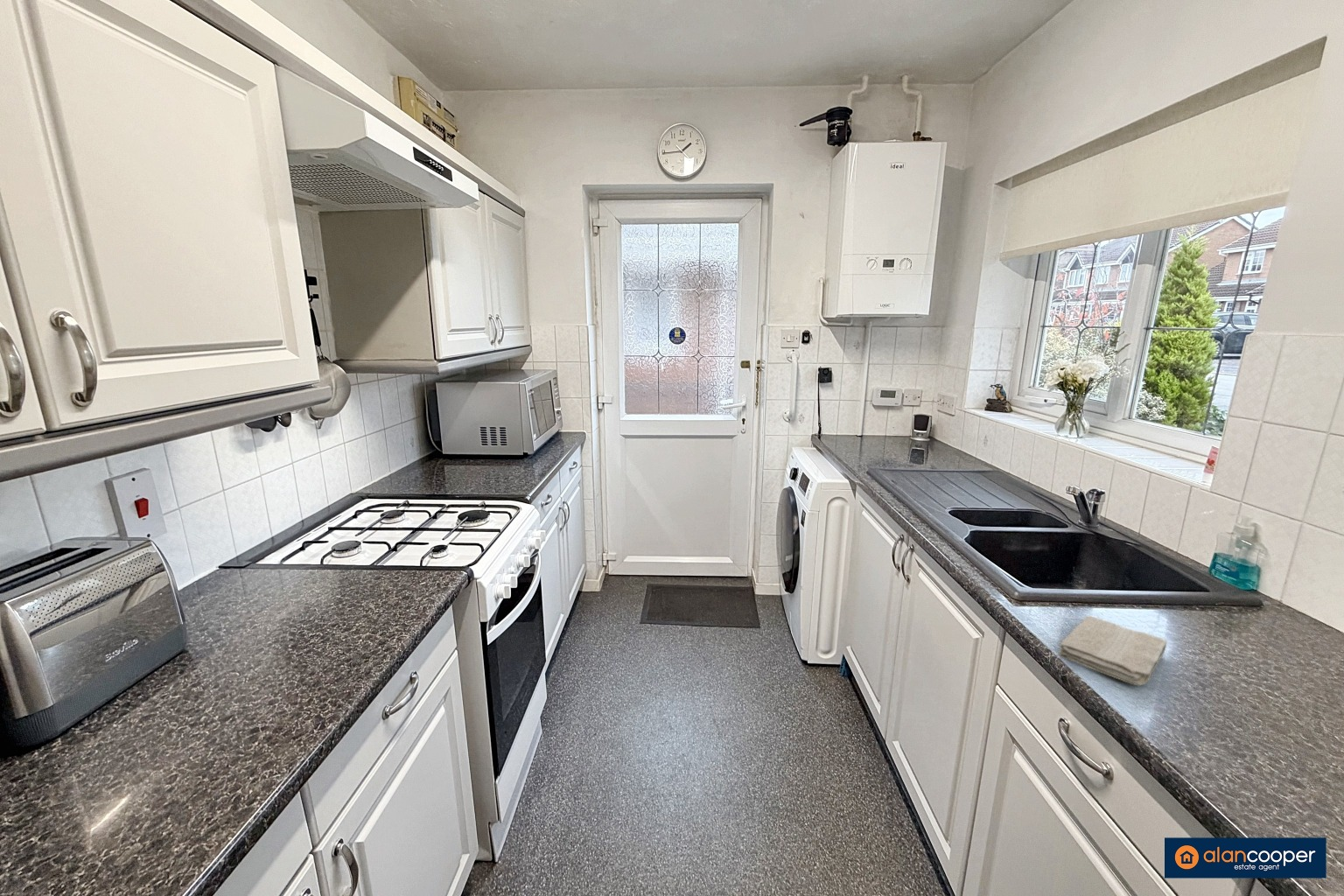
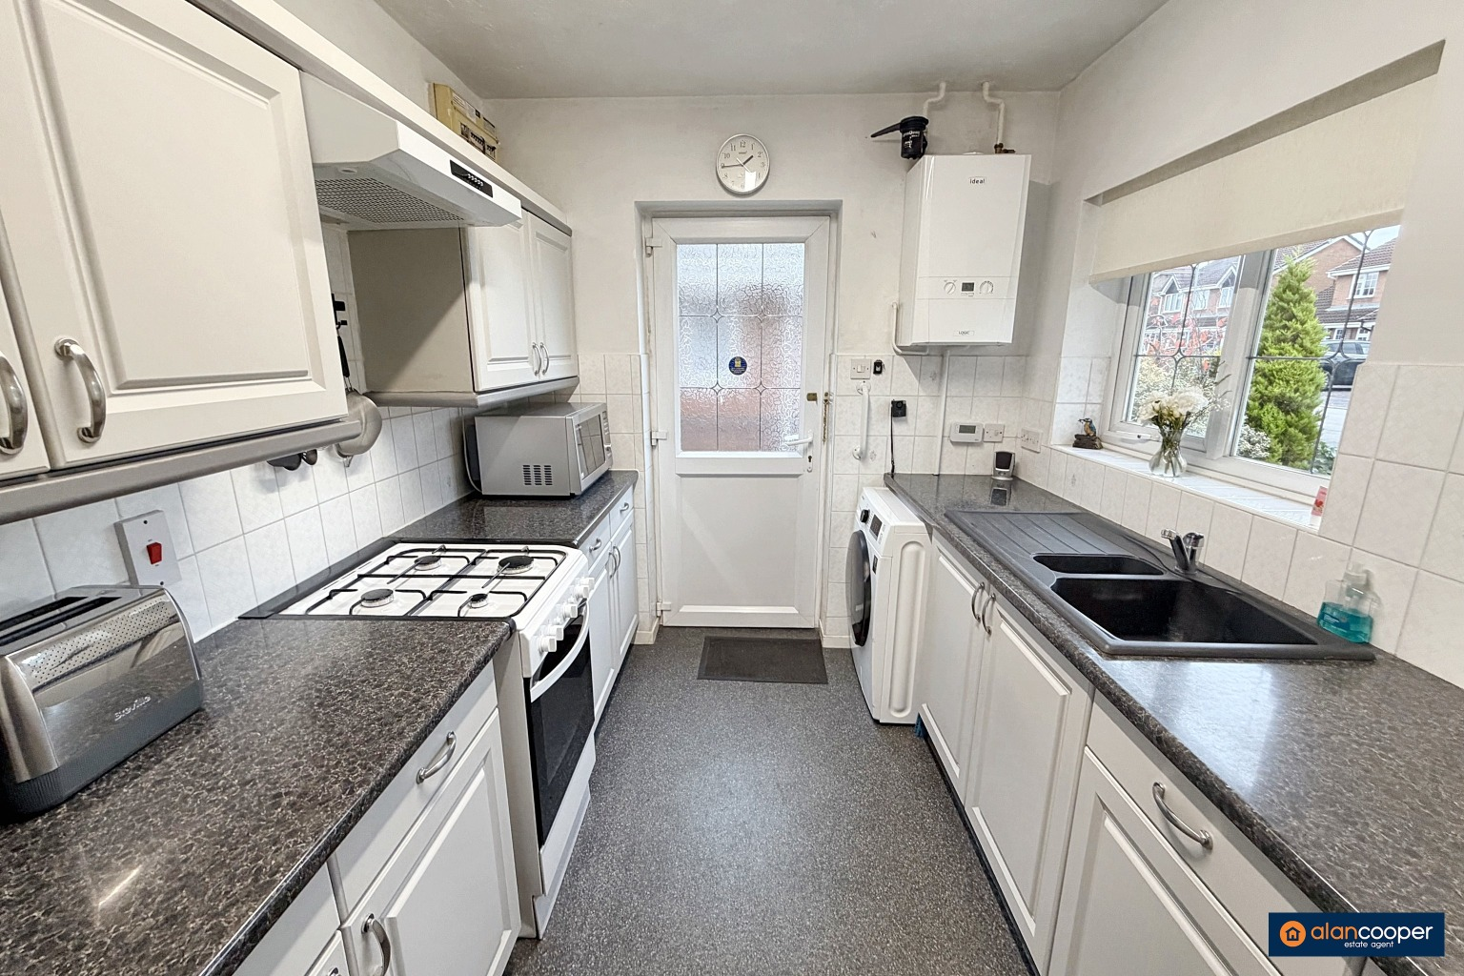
- washcloth (1112, 646)
